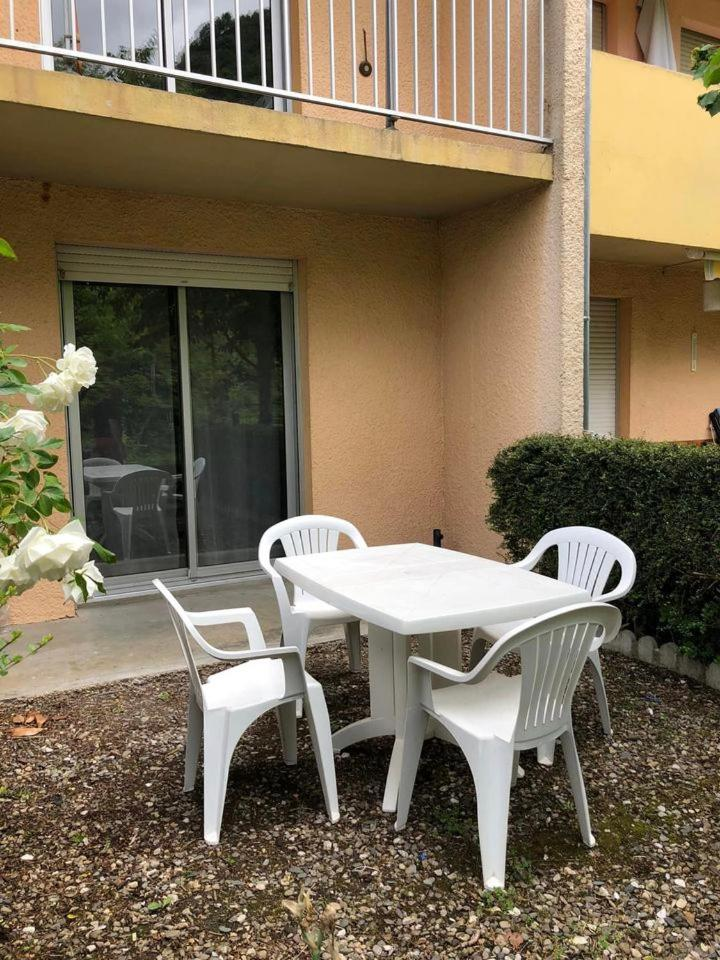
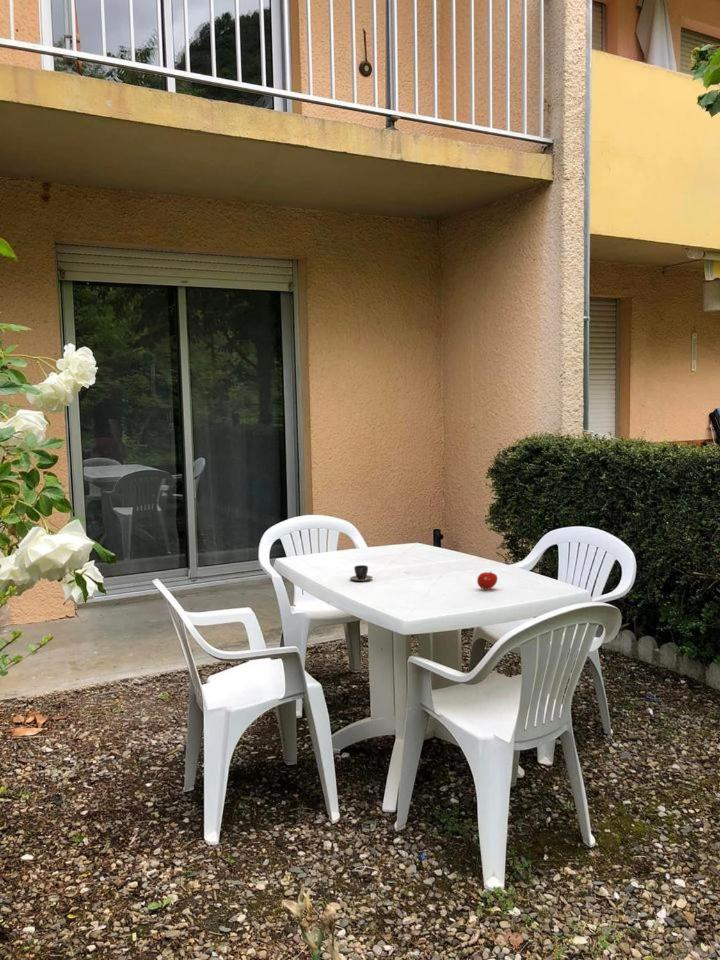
+ teacup (361, 573)
+ fruit (487, 579)
